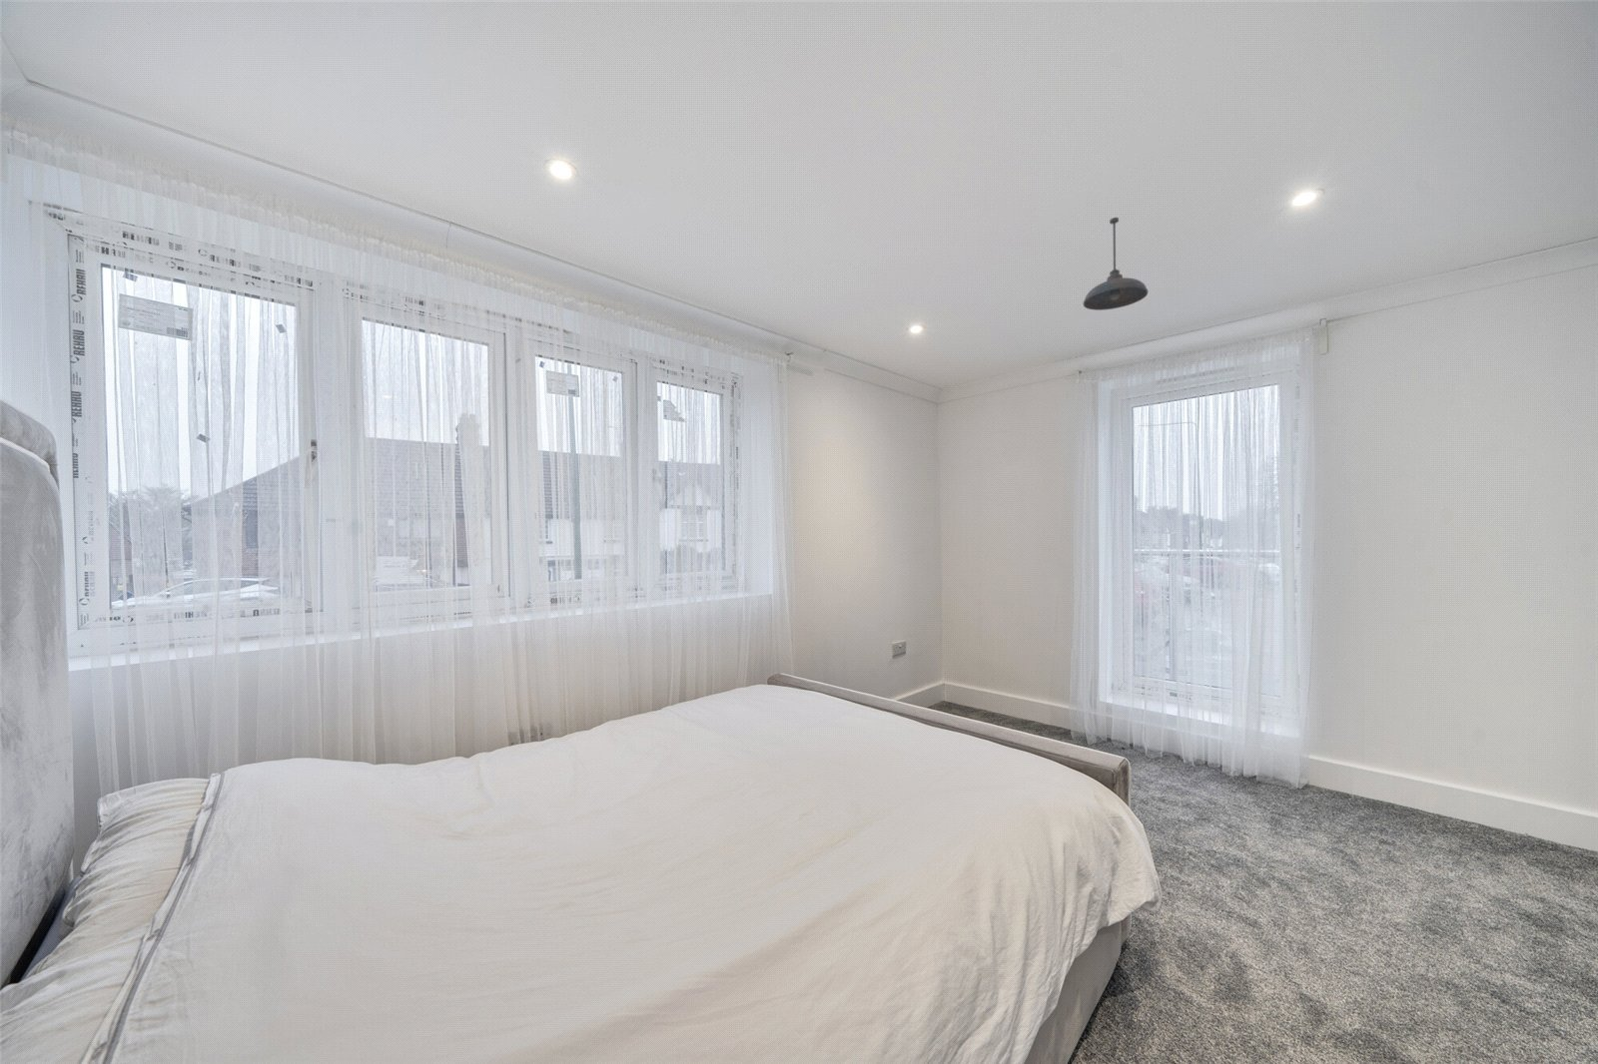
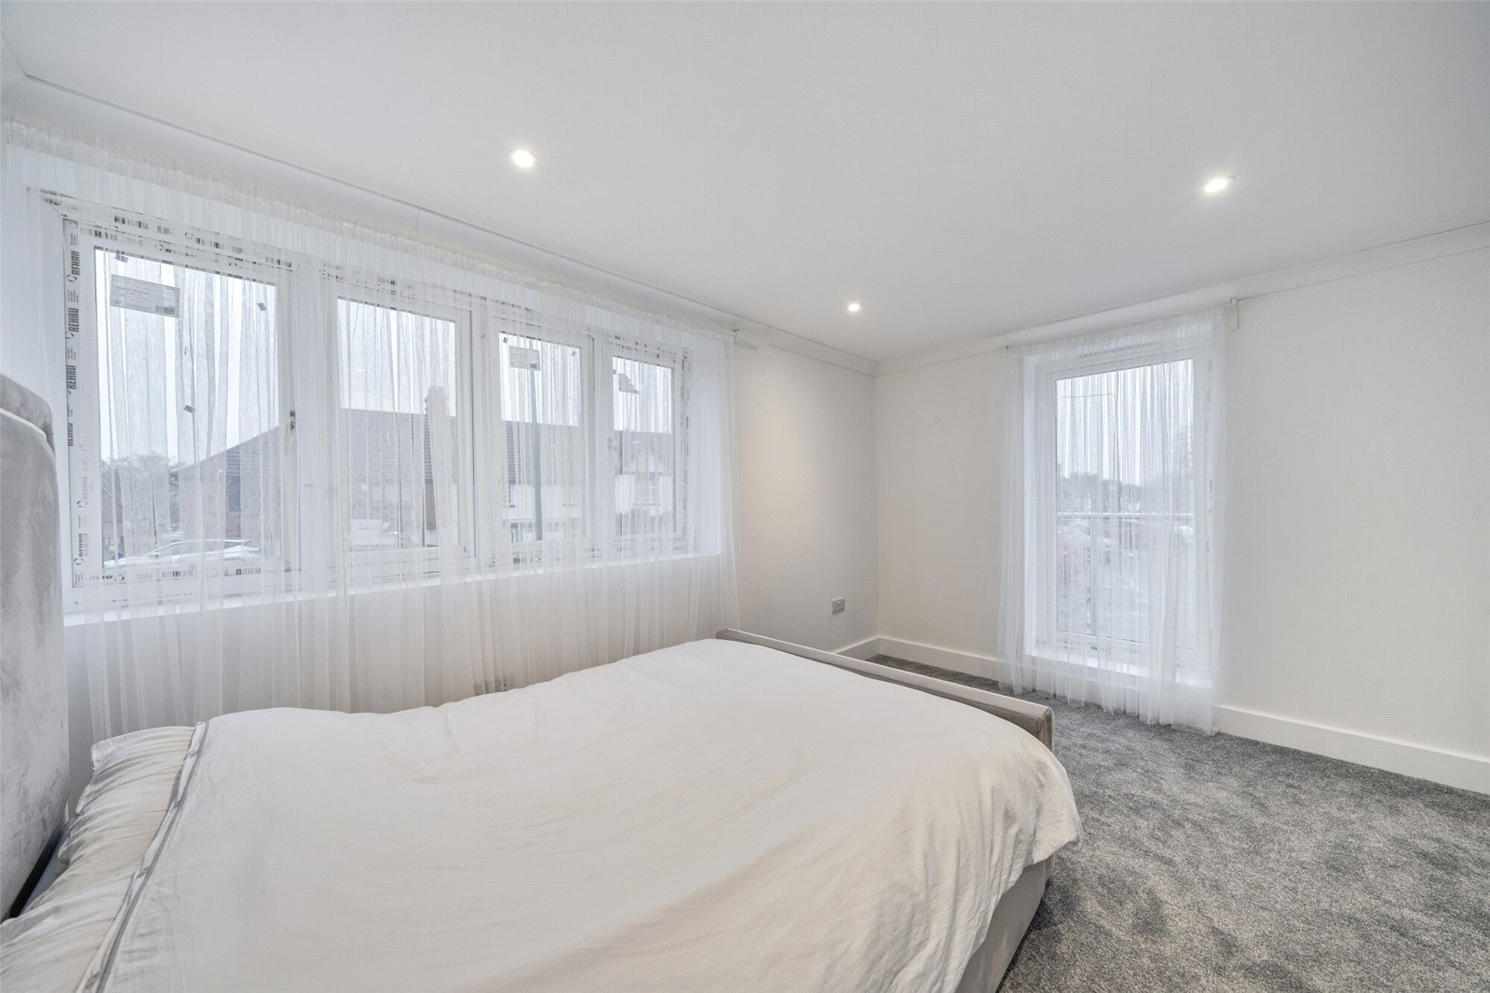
- pendant light (1113, 260)
